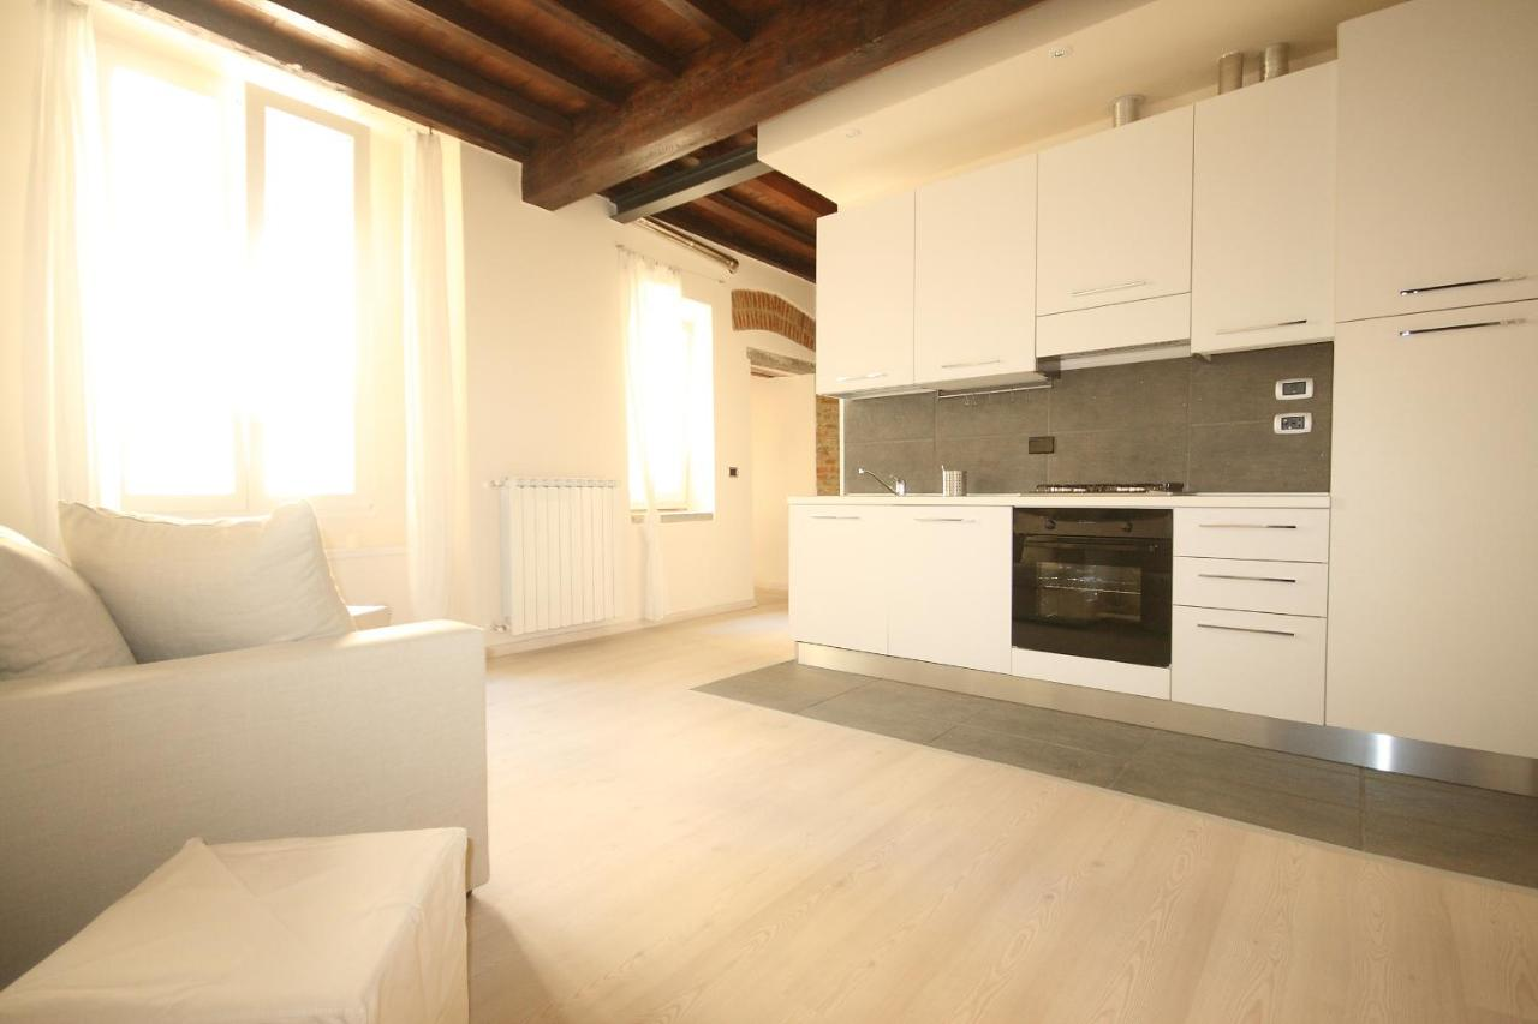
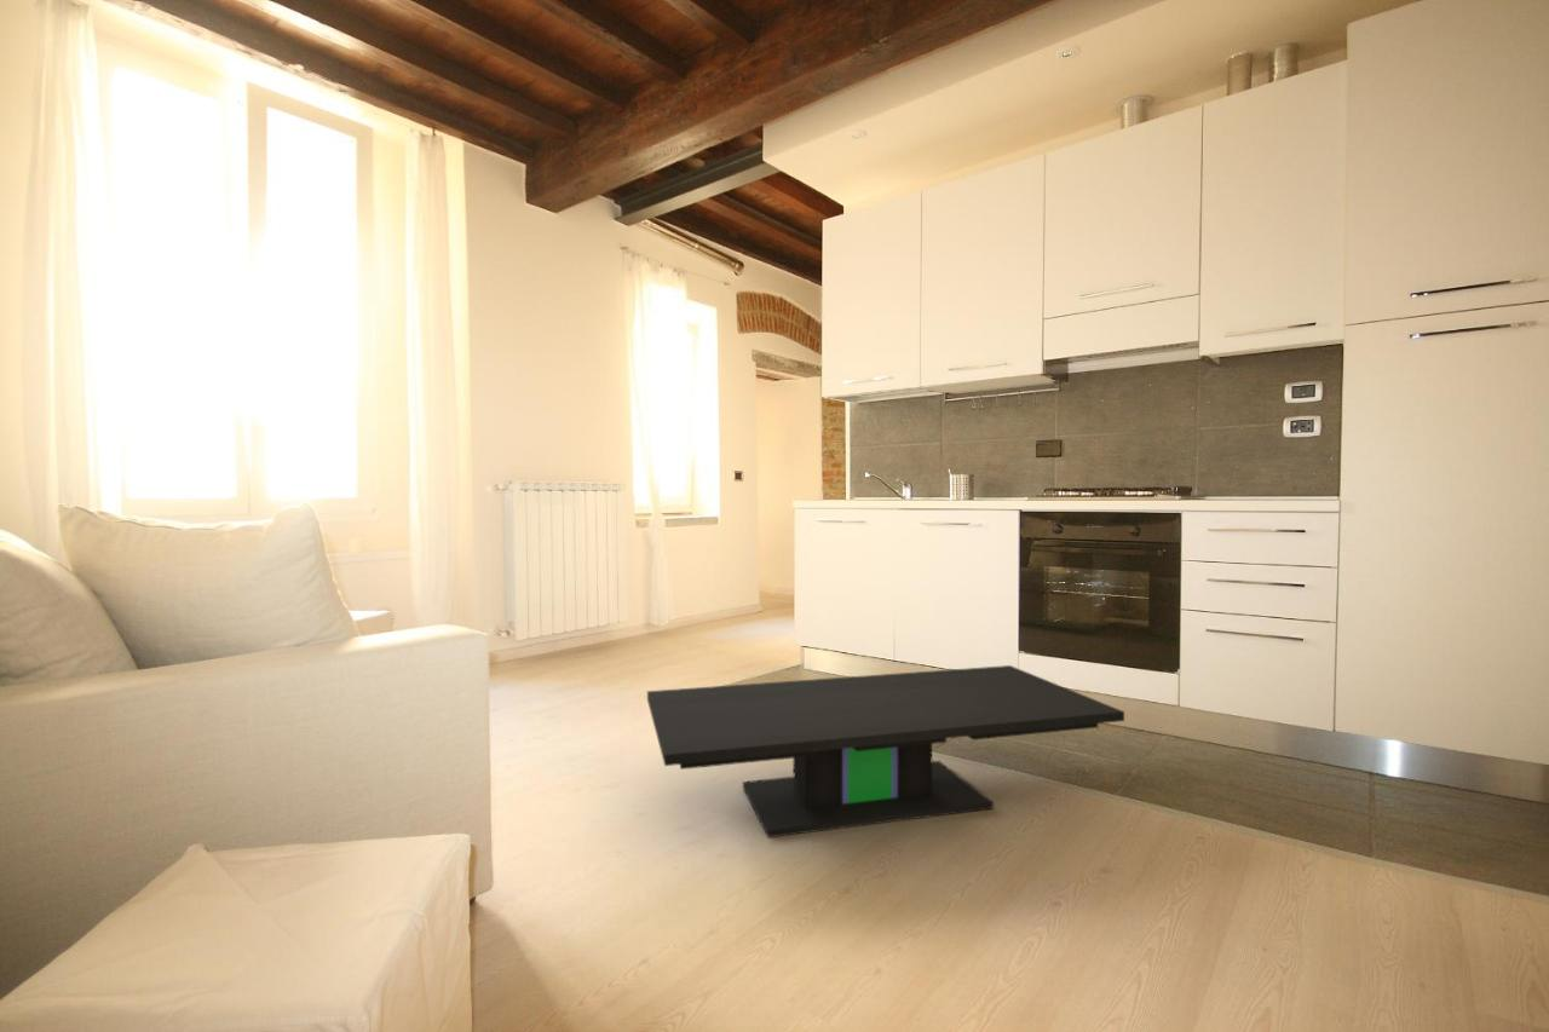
+ coffee table (873, 750)
